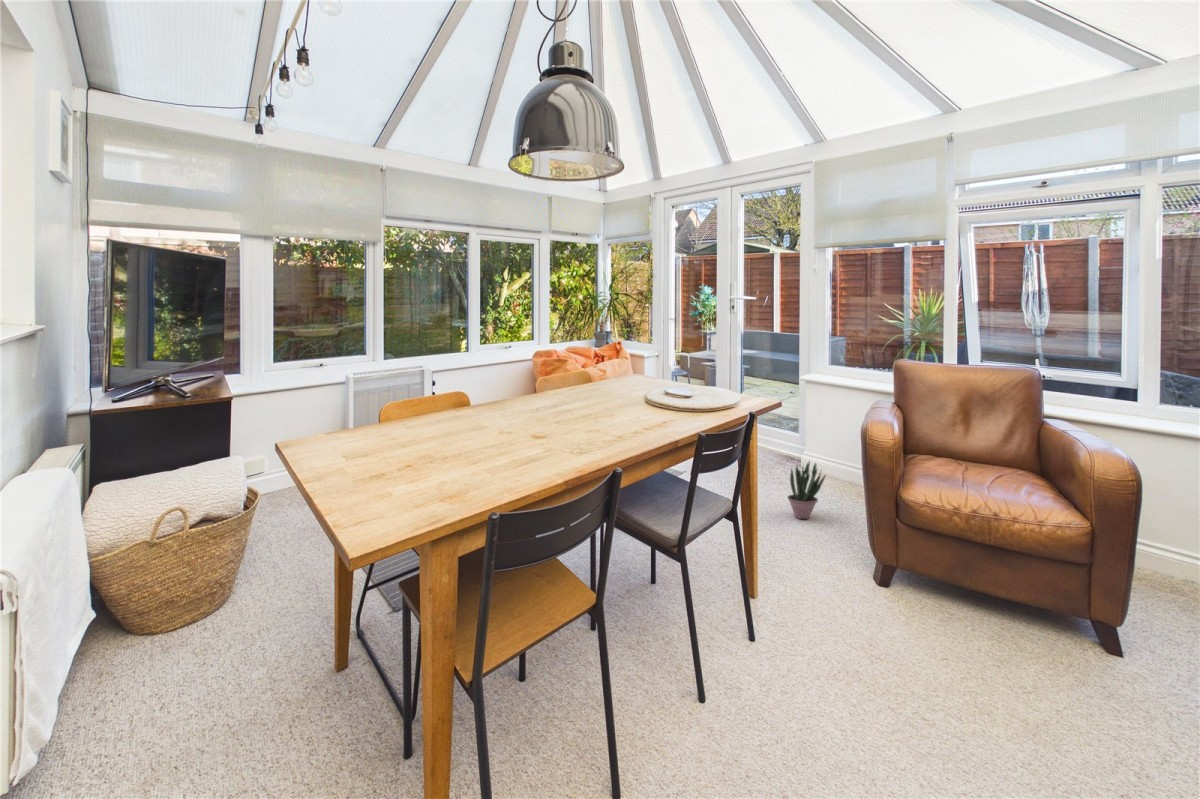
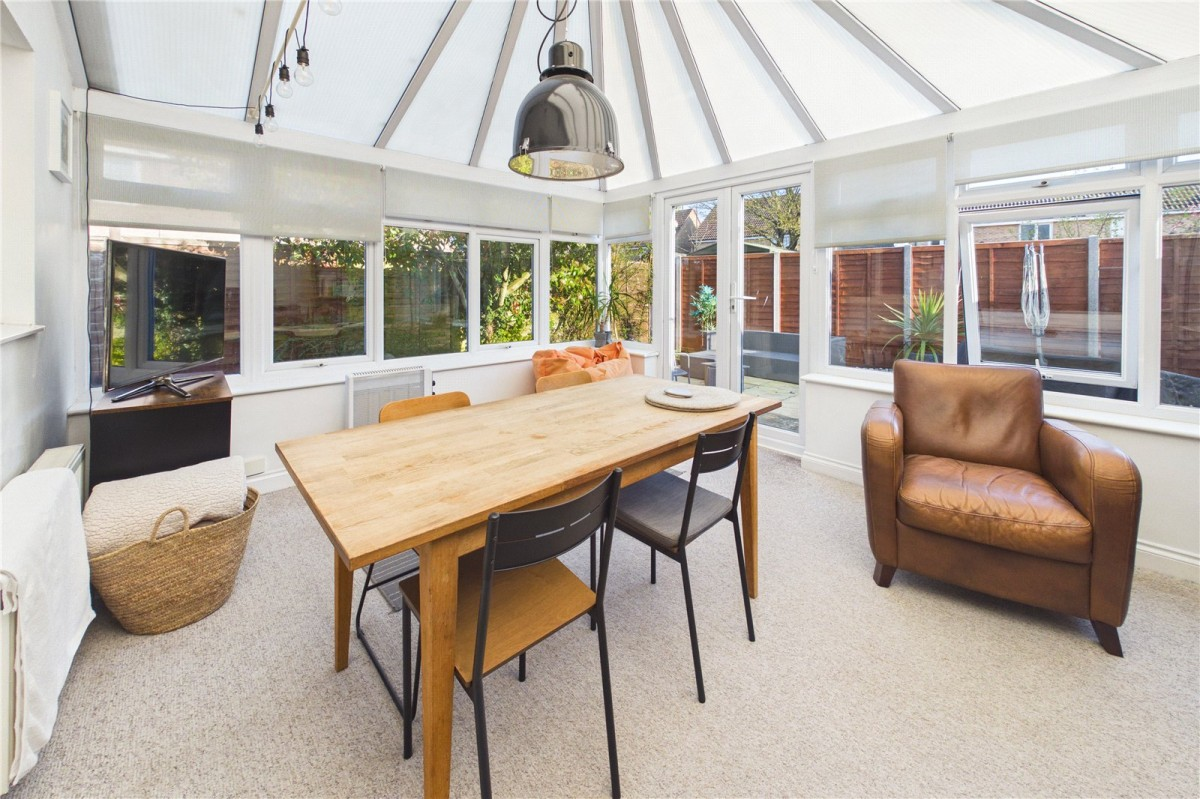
- potted plant (806, 488)
